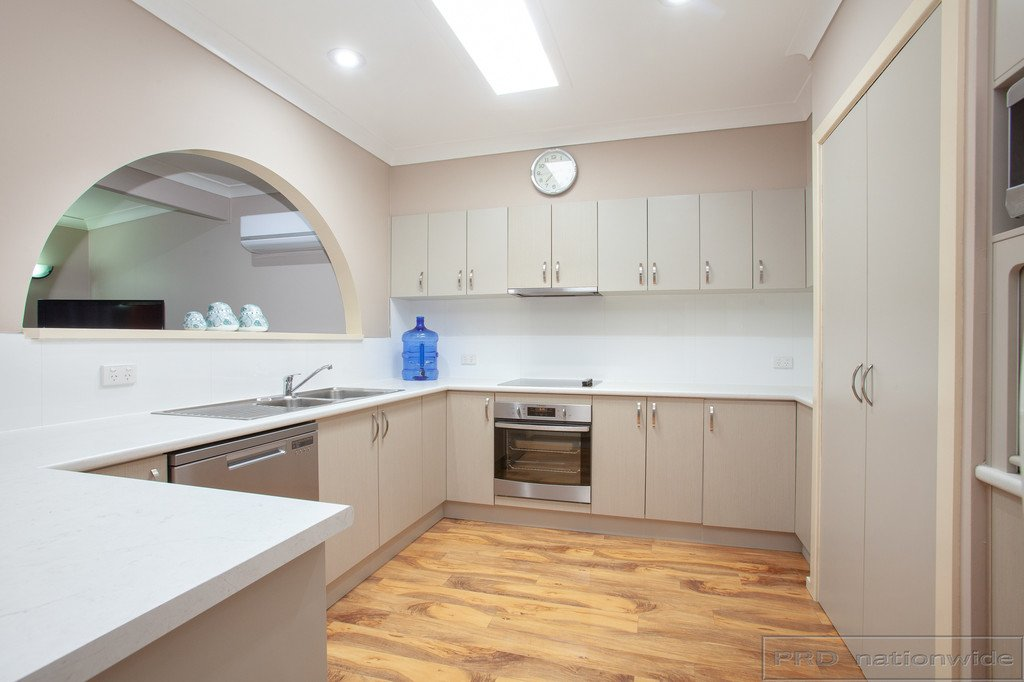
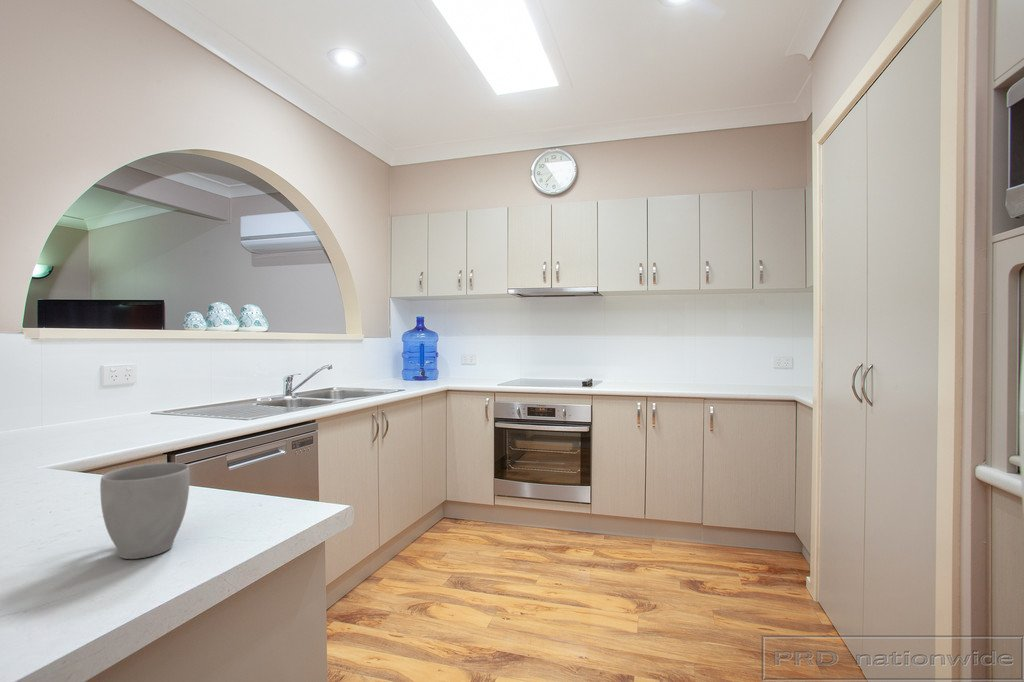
+ mug (145, 507)
